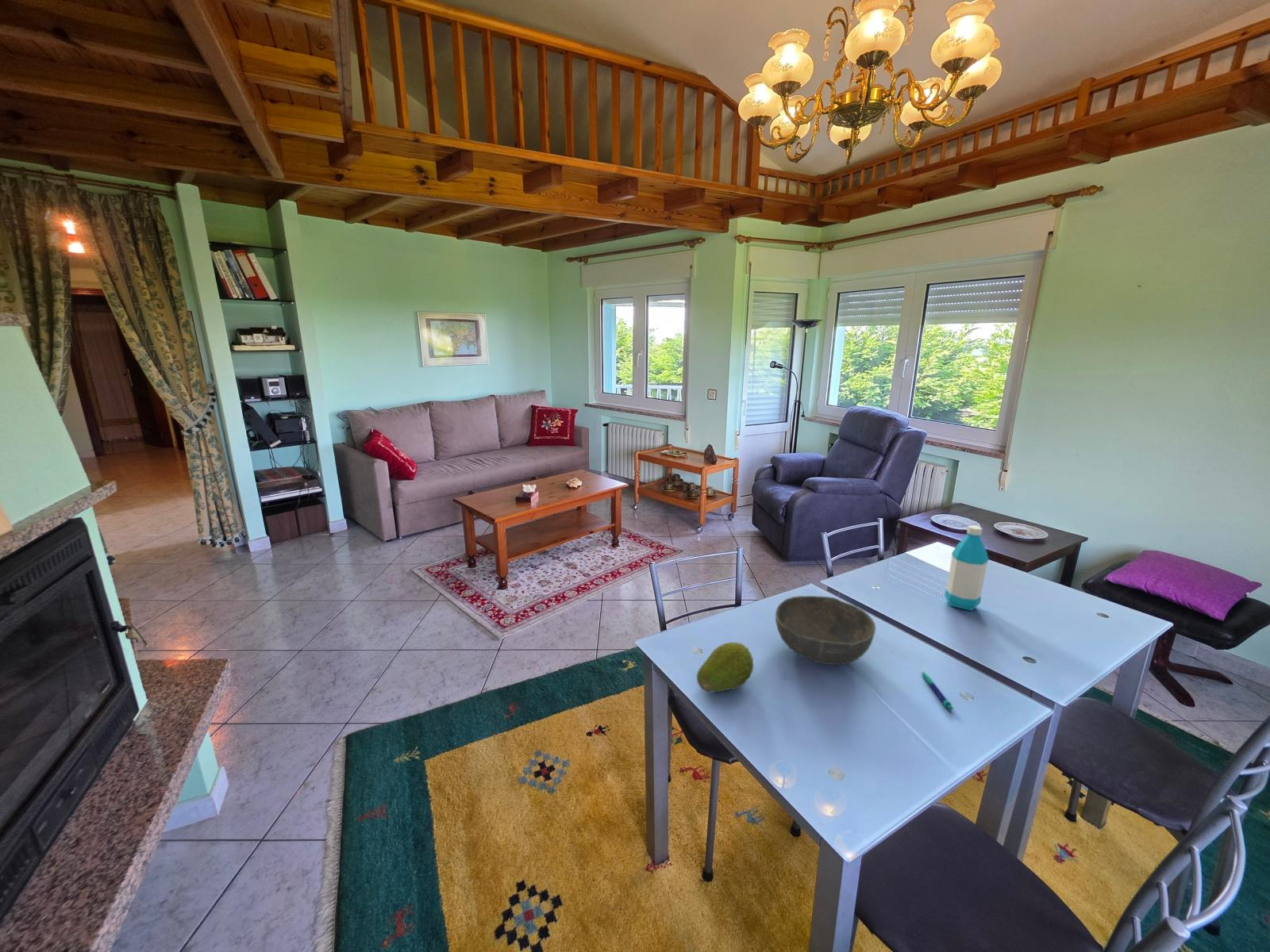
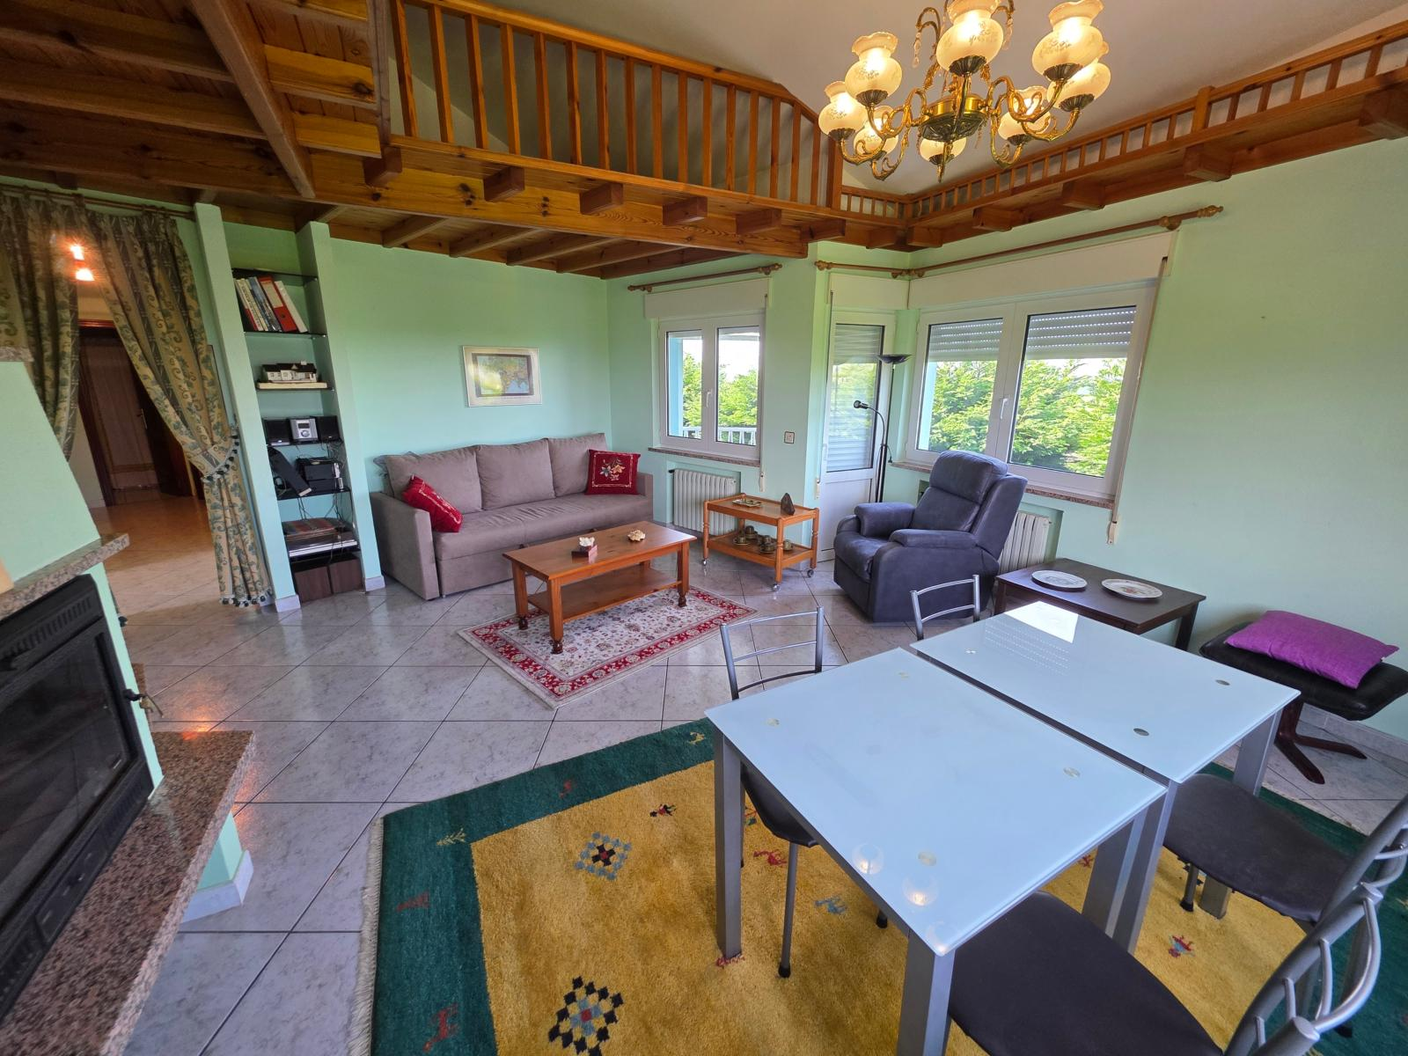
- fruit (725, 667)
- water bottle (968, 566)
- bowl (822, 634)
- pen (936, 688)
